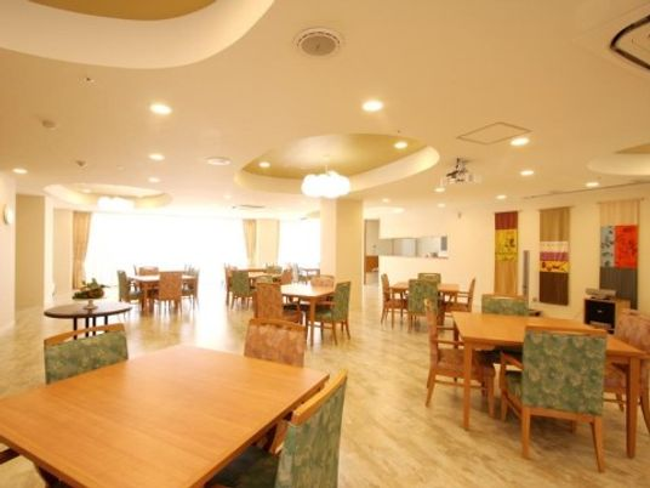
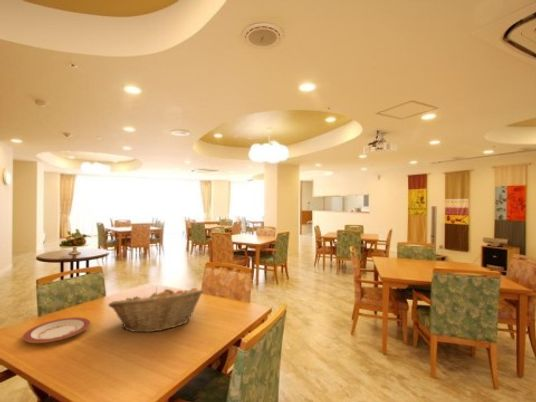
+ plate (58, 330)
+ fruit basket (158, 304)
